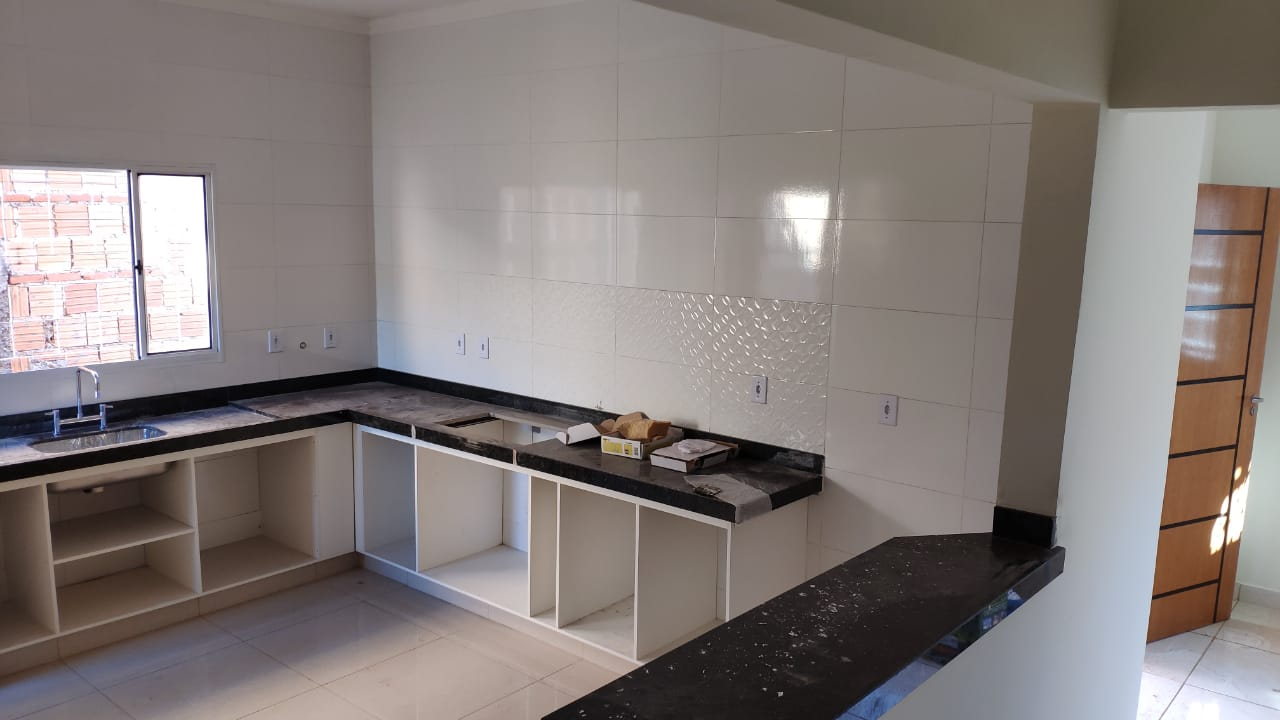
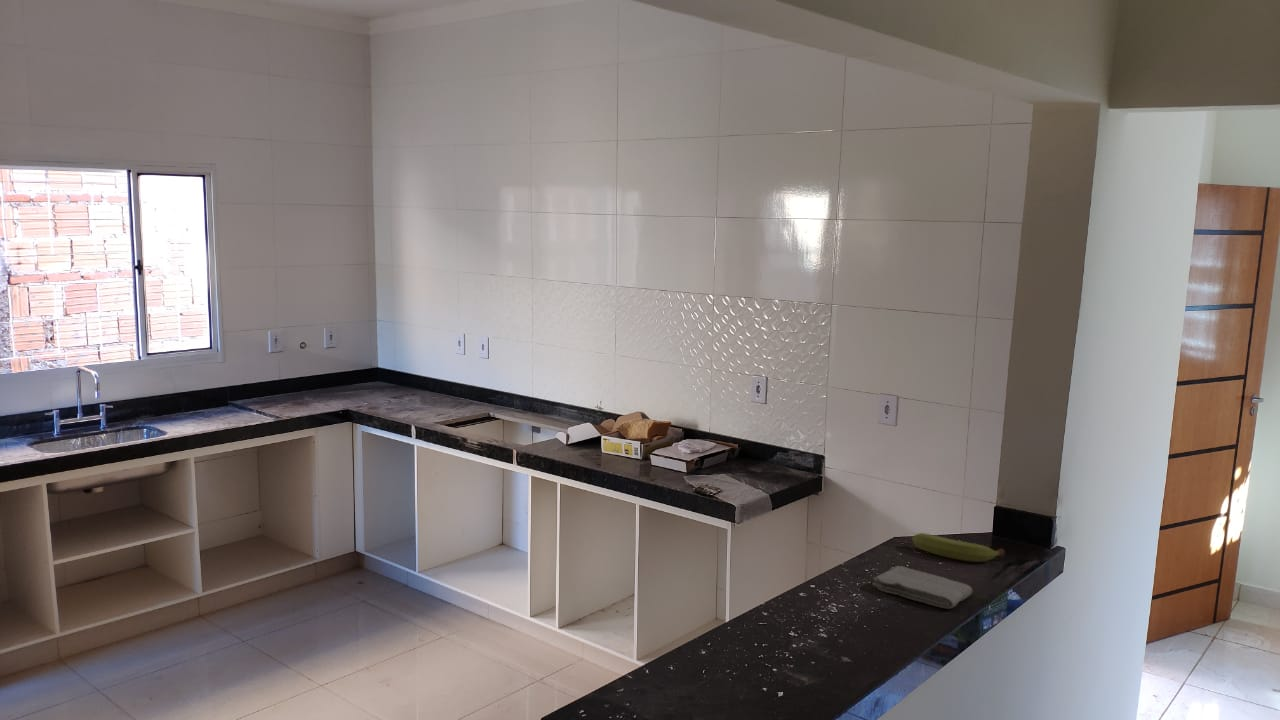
+ washcloth (922, 585)
+ fruit (955, 545)
